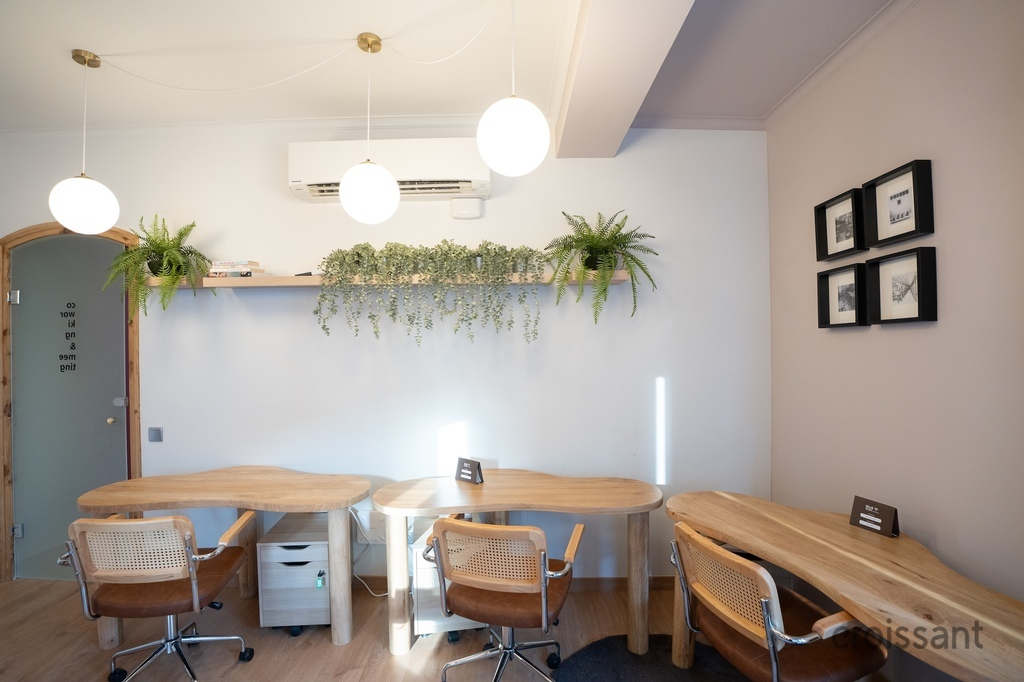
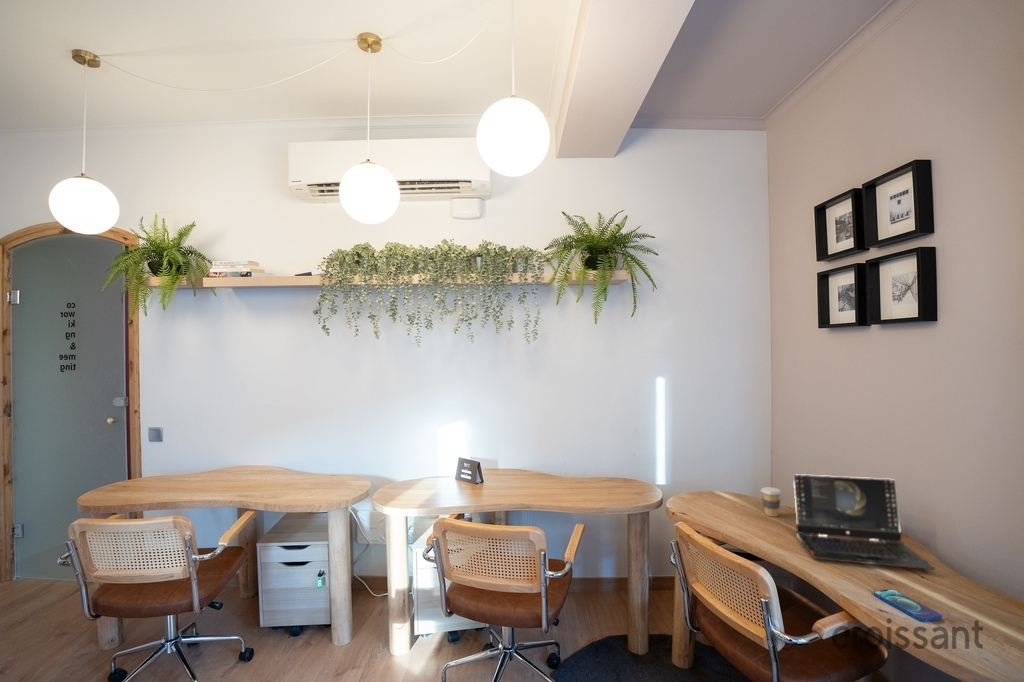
+ laptop computer (856, 518)
+ smartphone (906, 604)
+ coffee cup (771, 502)
